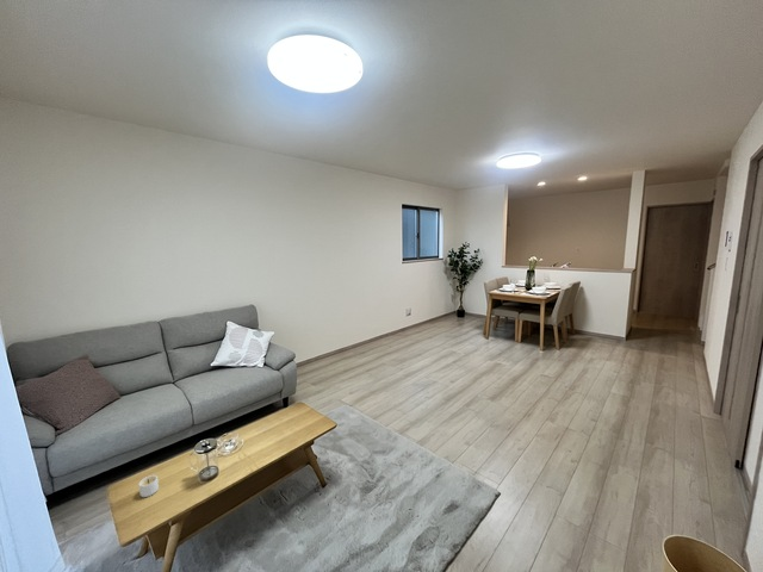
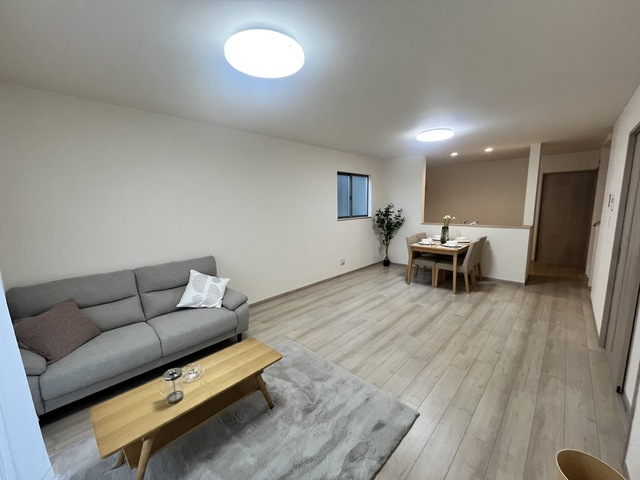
- candle (153, 483)
